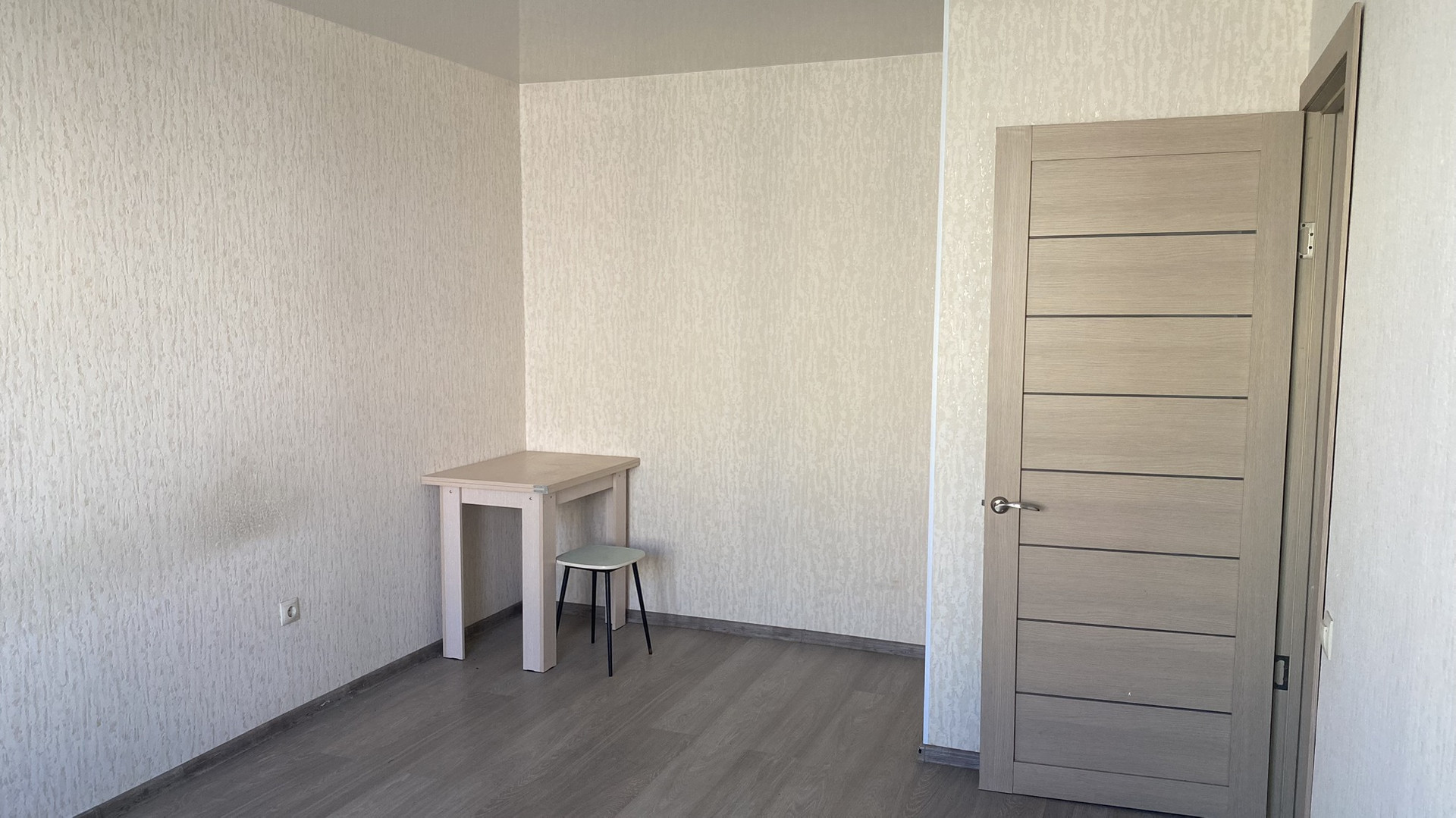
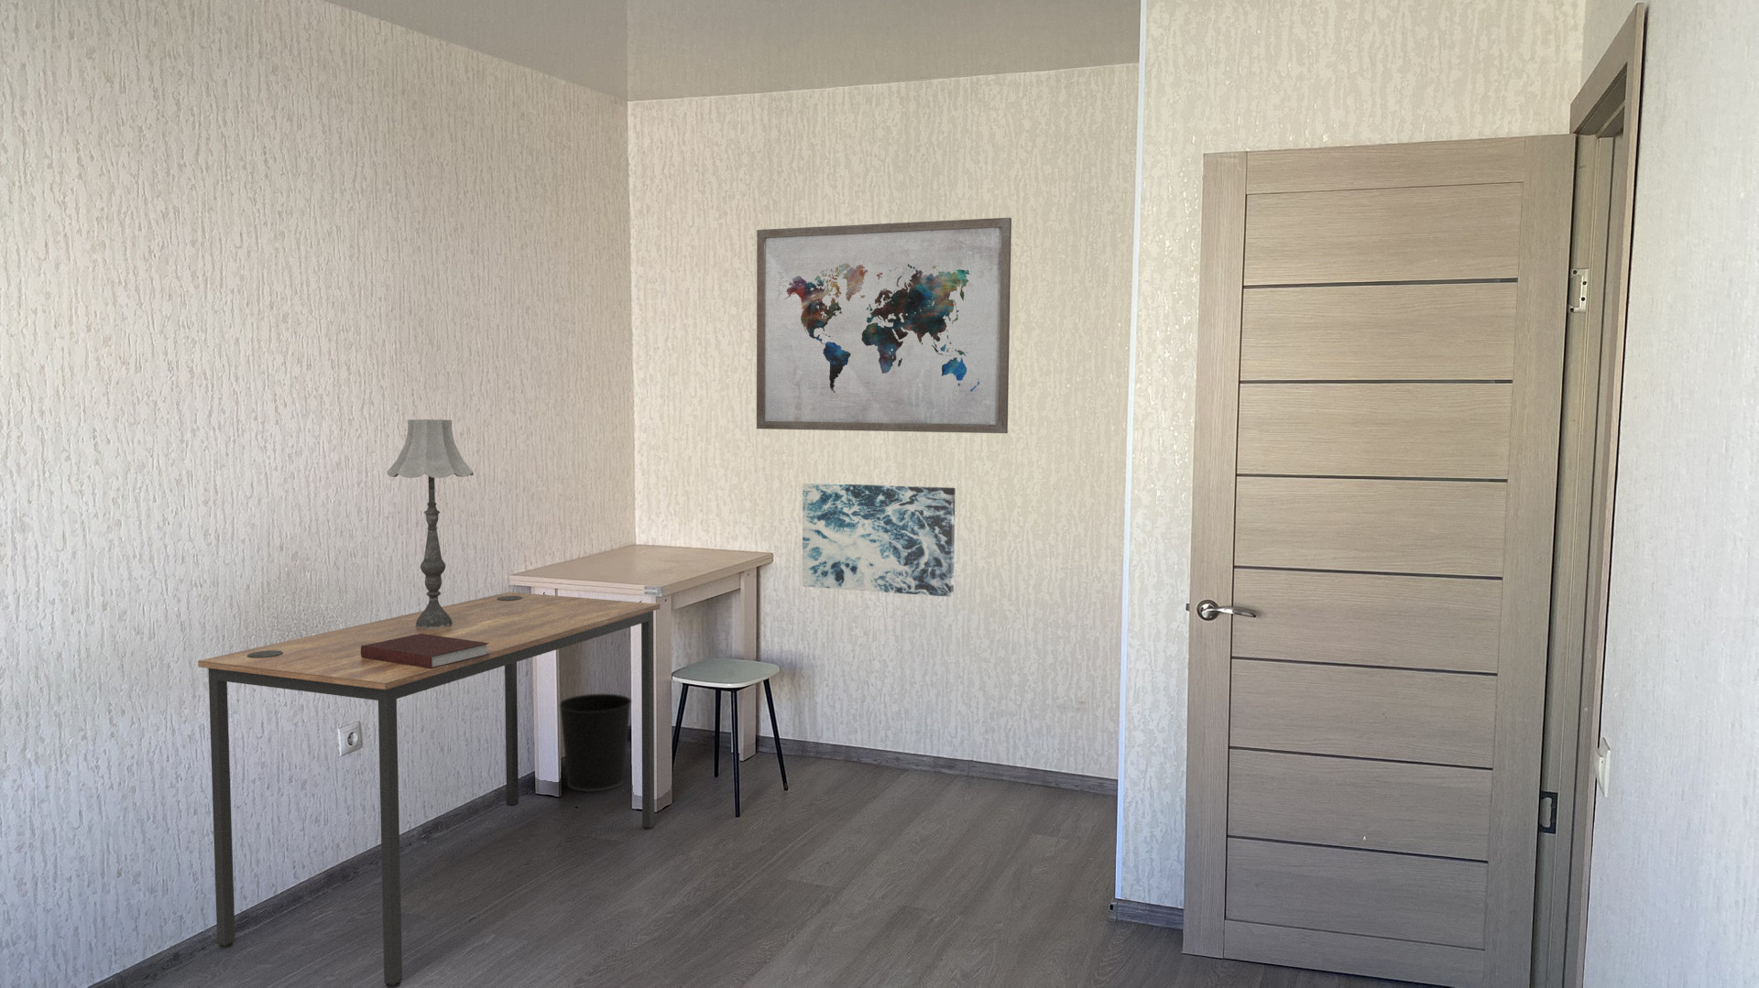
+ wall art (877, 327)
+ table lamp (431, 522)
+ wall art (877, 537)
+ wastebasket (596, 743)
+ notebook (425, 649)
+ desk (506, 755)
